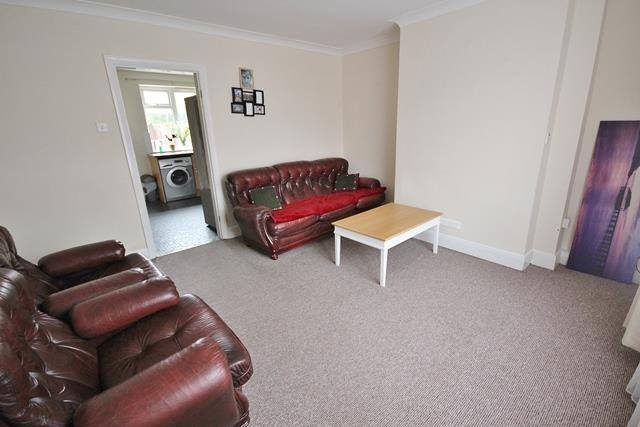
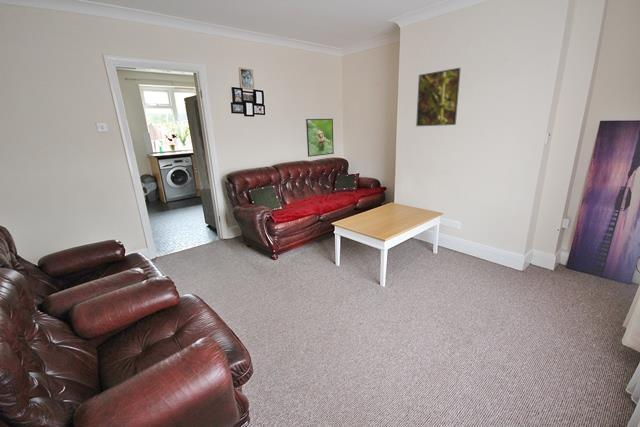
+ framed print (320, 137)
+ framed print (436, 99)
